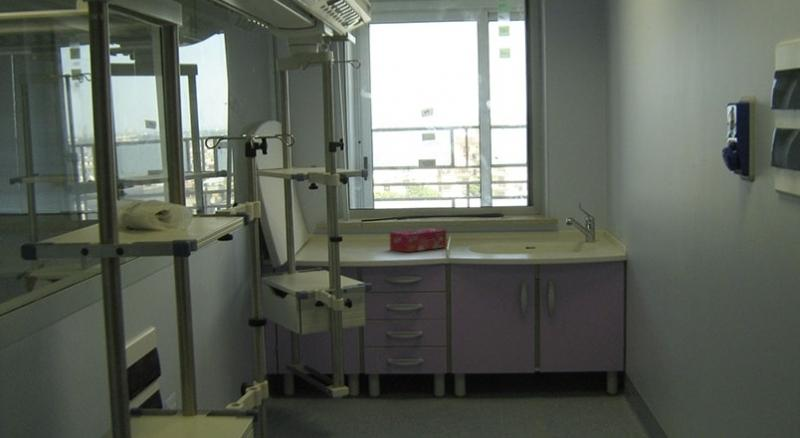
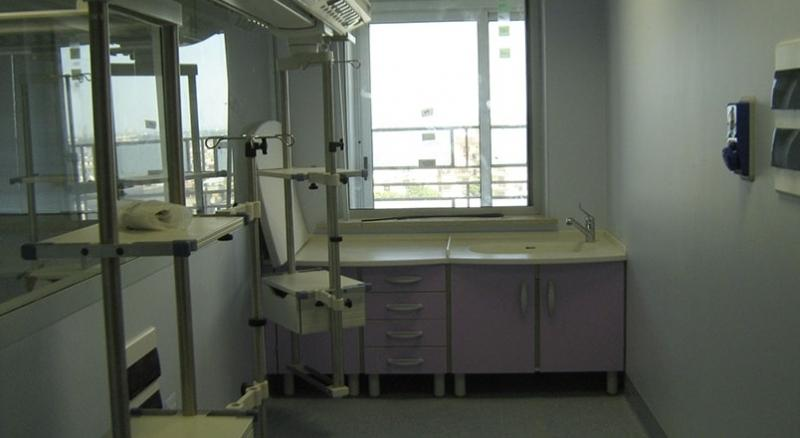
- tissue box (418, 239)
